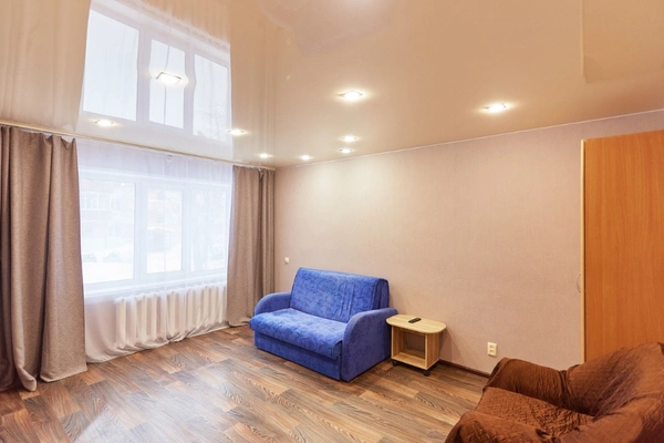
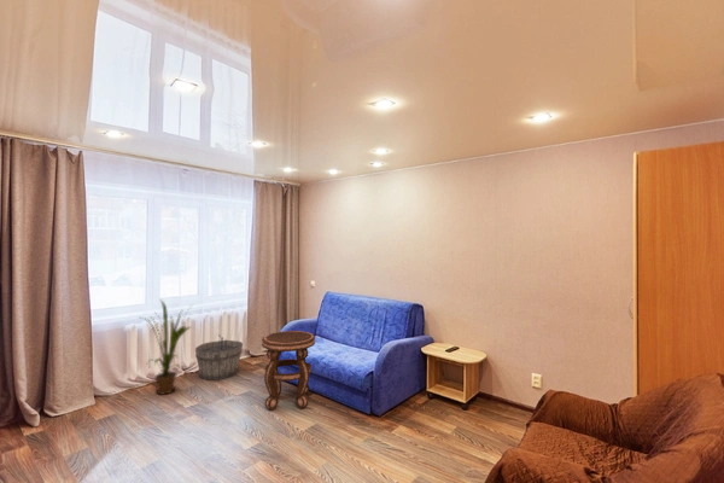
+ wooden bucket (218, 354)
+ house plant (163, 345)
+ side table (288, 365)
